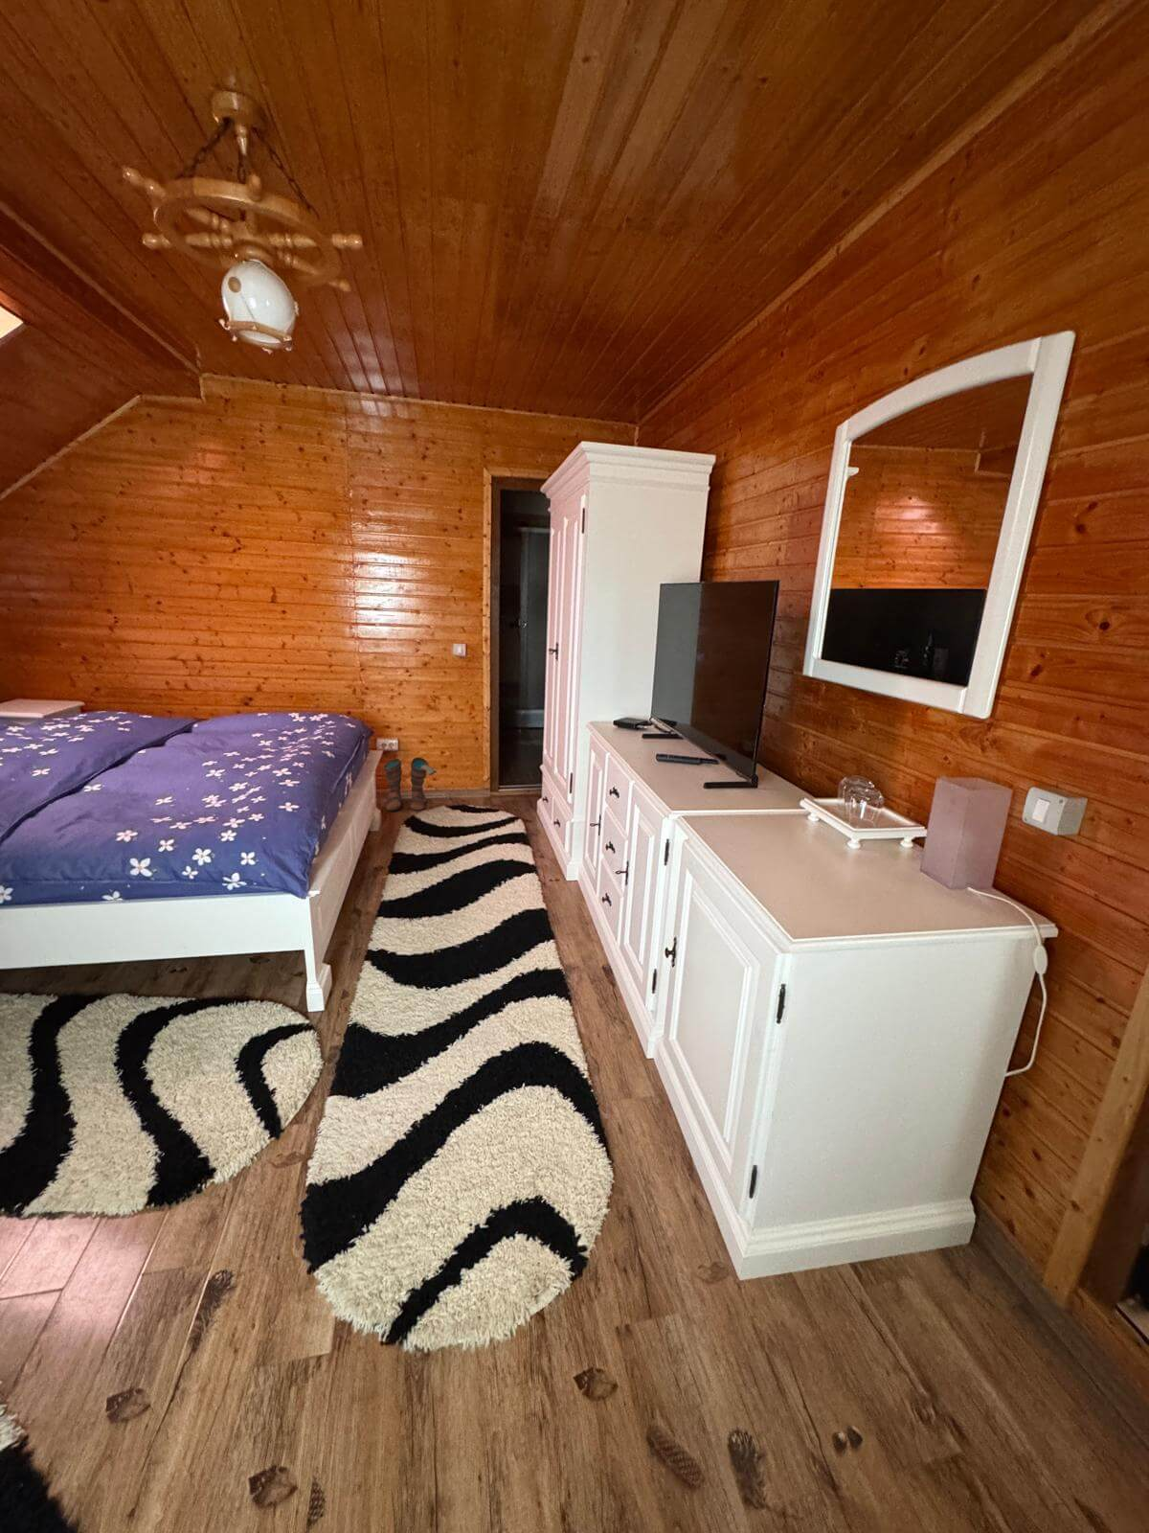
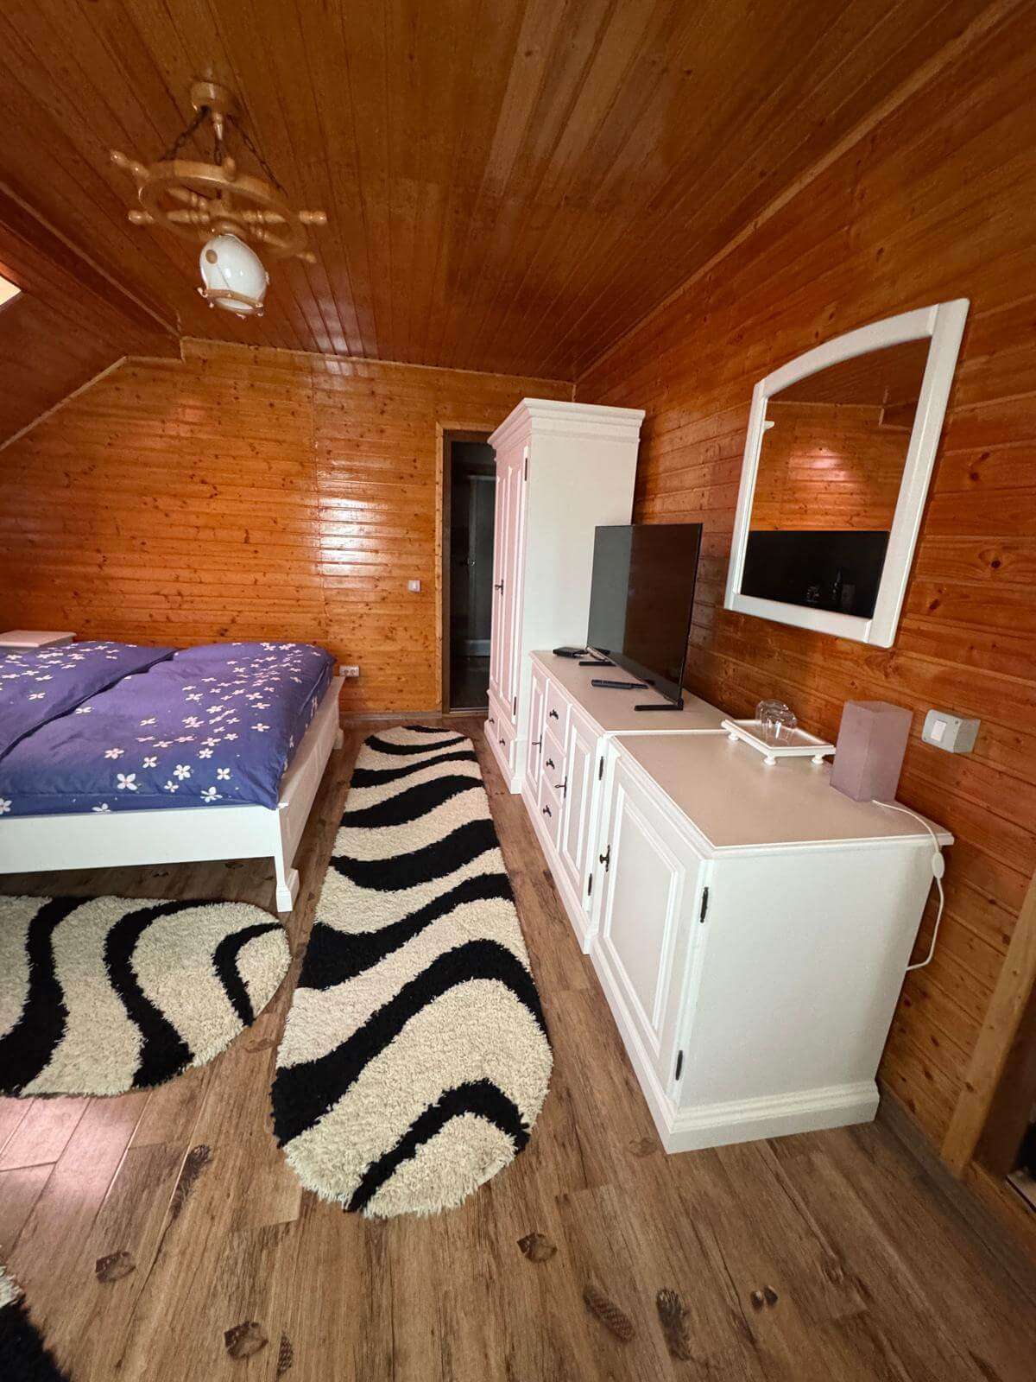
- boots (410, 782)
